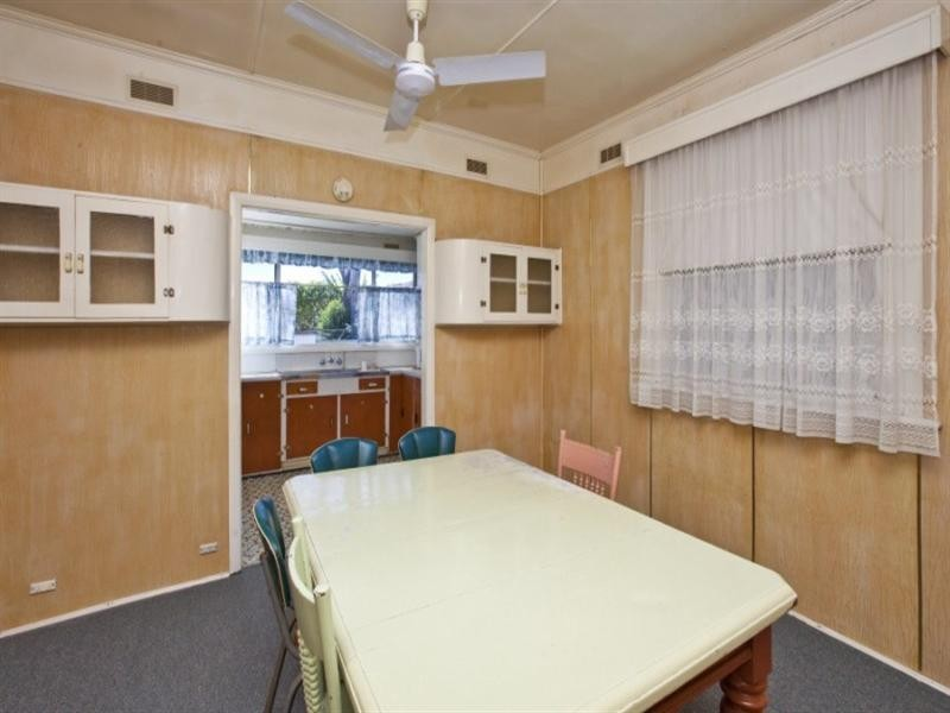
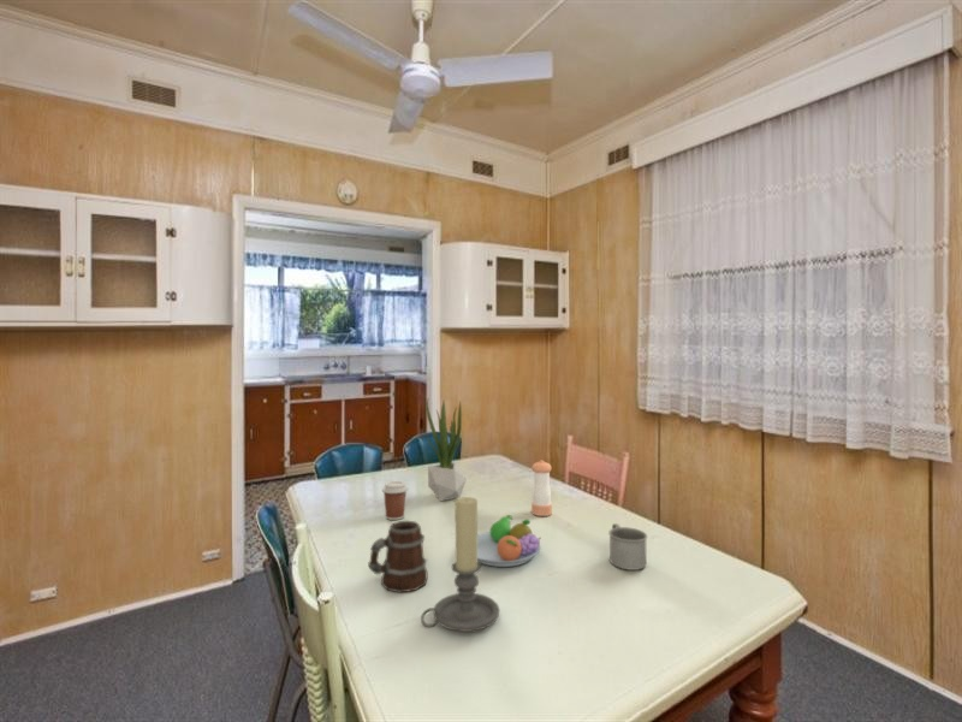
+ fruit bowl (503, 537)
+ coffee cup (394, 499)
+ mug (625, 546)
+ mug (397, 555)
+ candle holder (459, 558)
+ potted plant (445, 448)
+ pepper shaker (541, 486)
